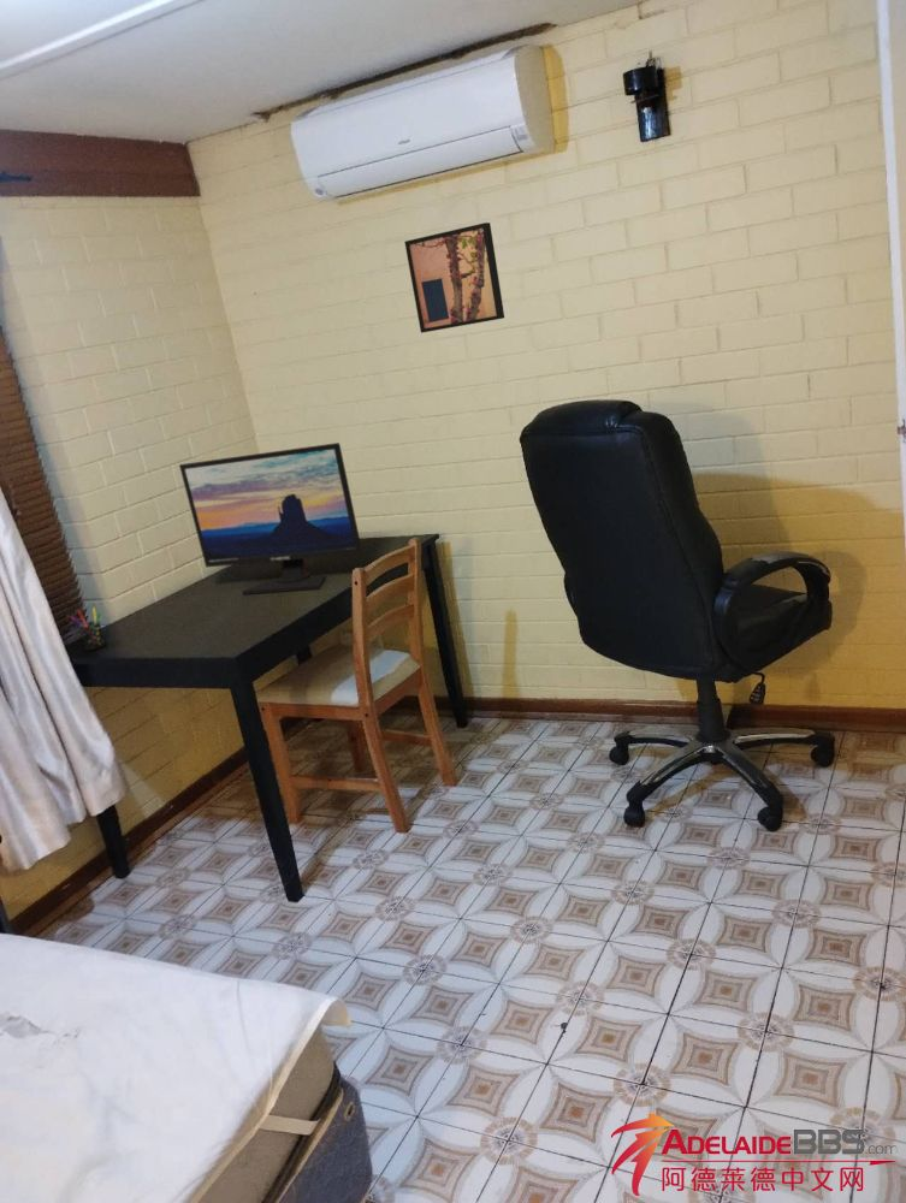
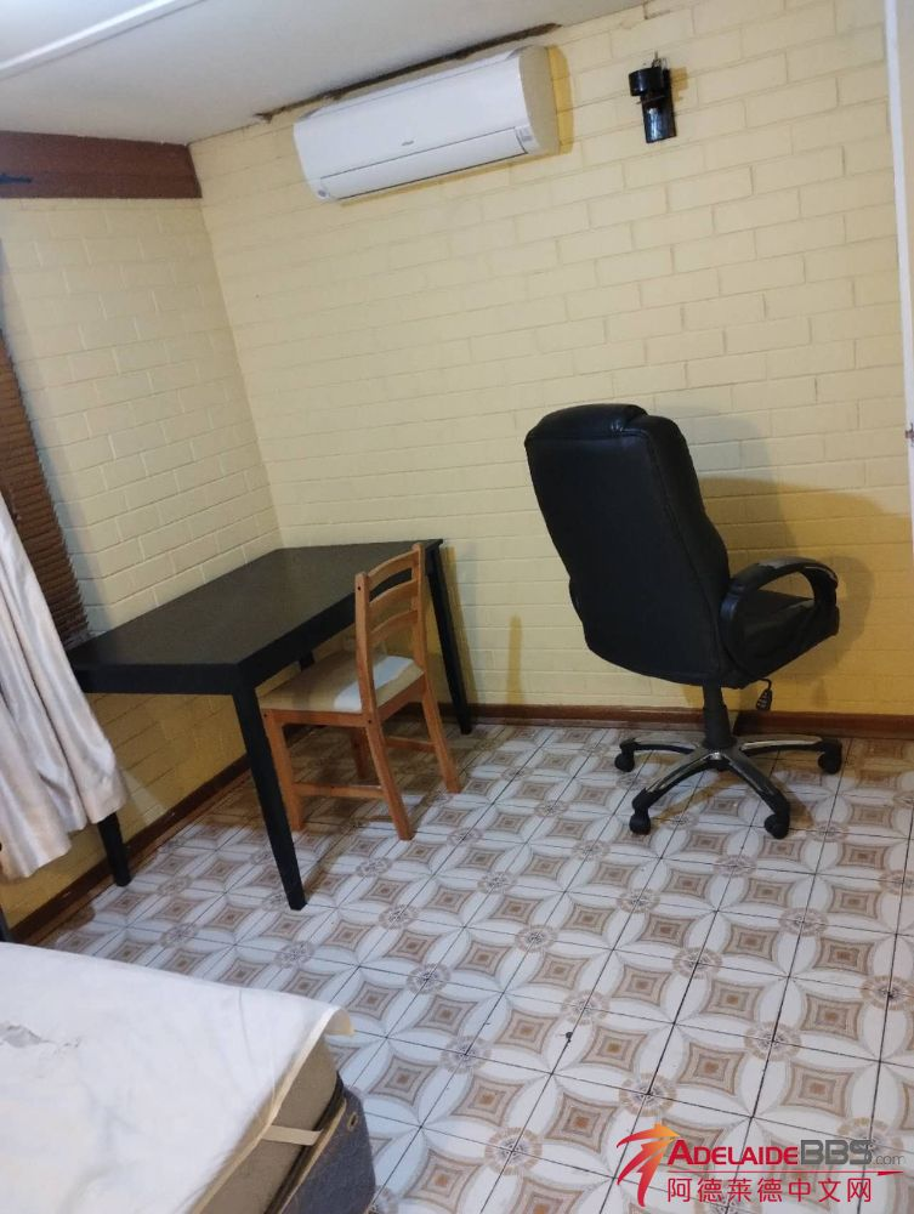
- pen holder (91, 628)
- computer monitor (277, 518)
- wall art (454, 279)
